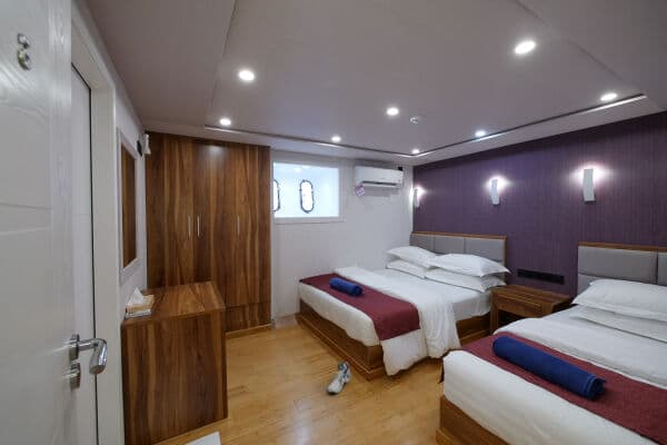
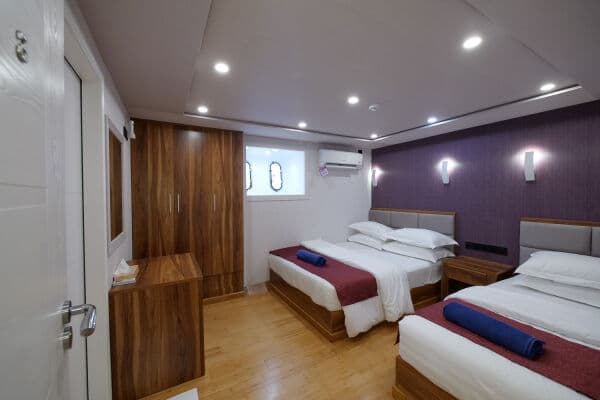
- sneaker (339, 374)
